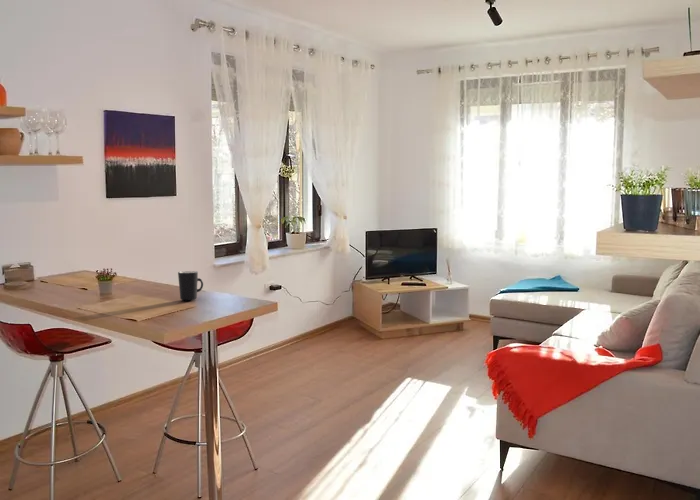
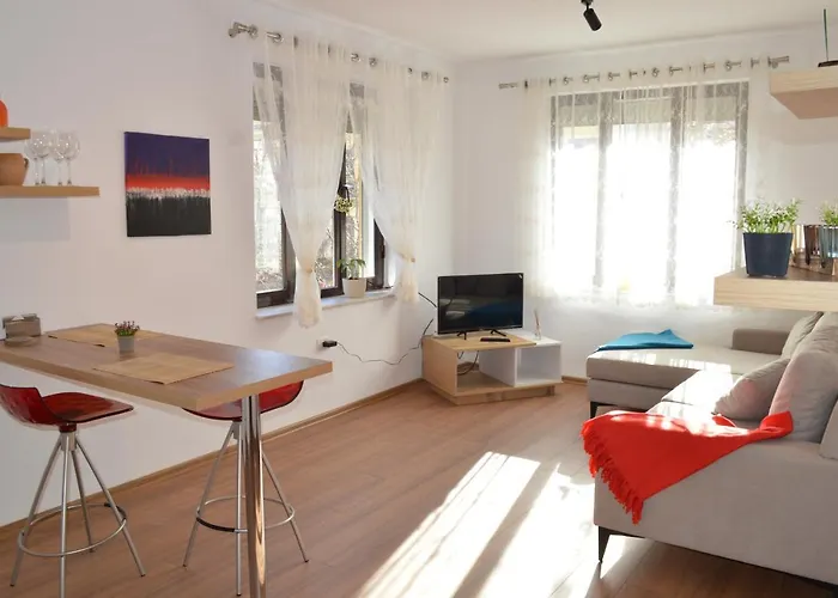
- mug (191, 285)
